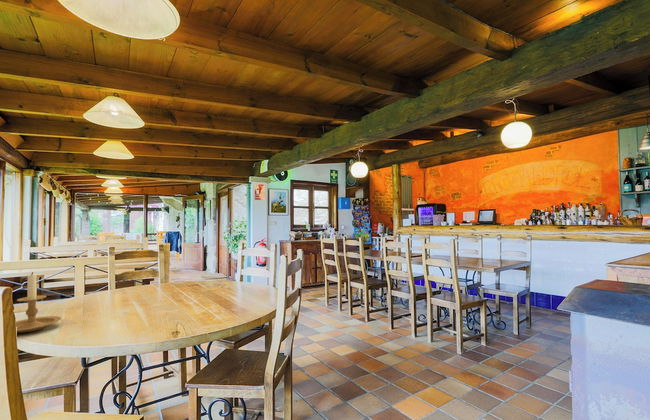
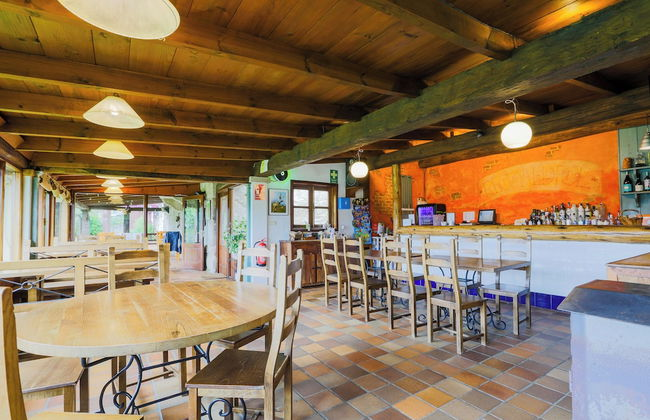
- candle holder (31, 300)
